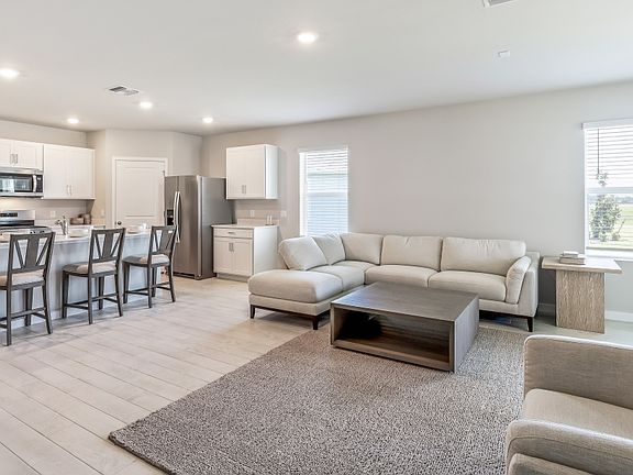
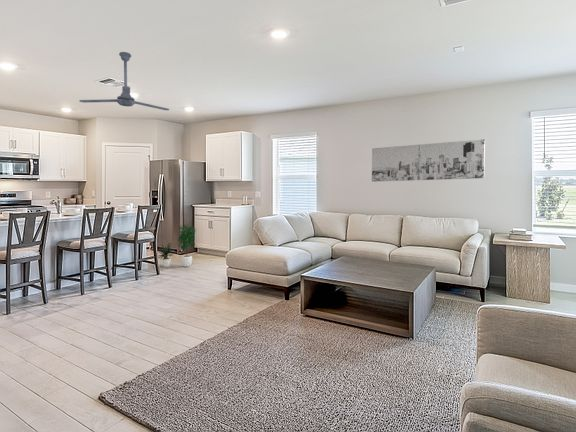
+ potted plant (178, 244)
+ wall art (424, 162)
+ ceiling fan (125, 75)
